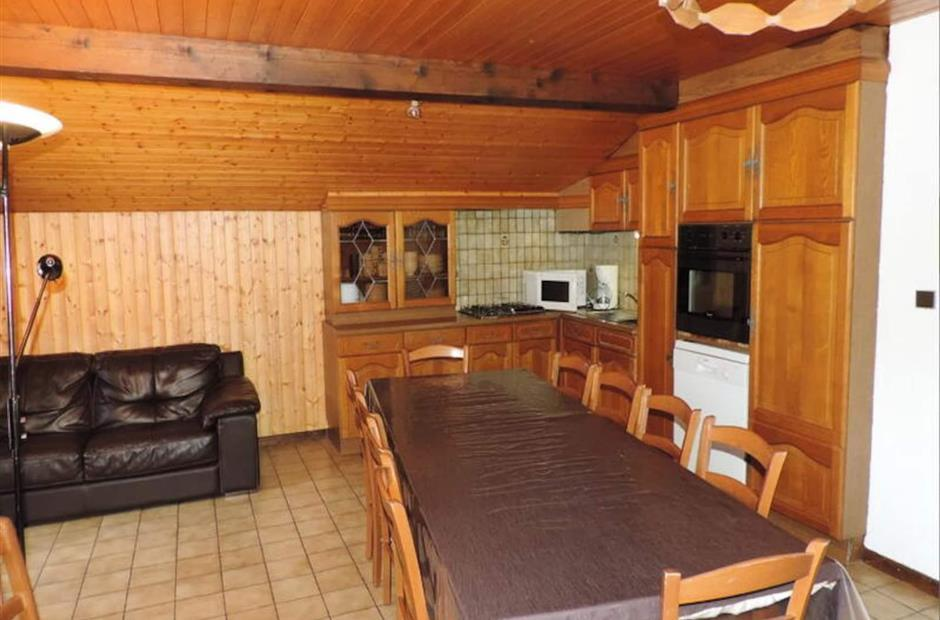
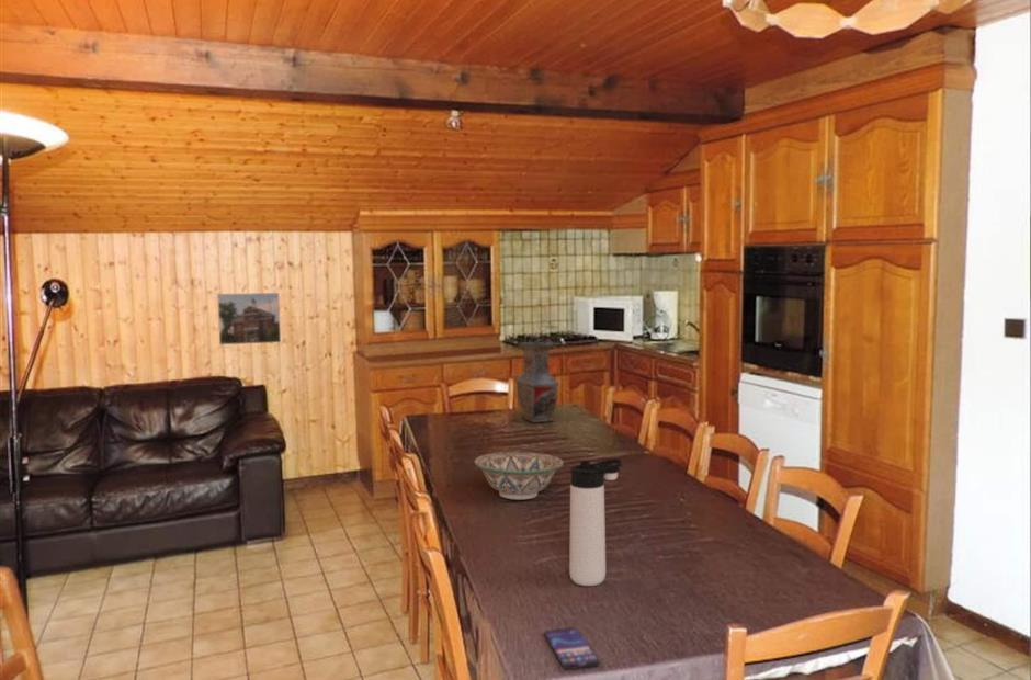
+ decorative bowl (519, 477)
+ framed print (249, 318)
+ vase (536, 381)
+ smartphone (570, 647)
+ thermos bottle (596, 520)
